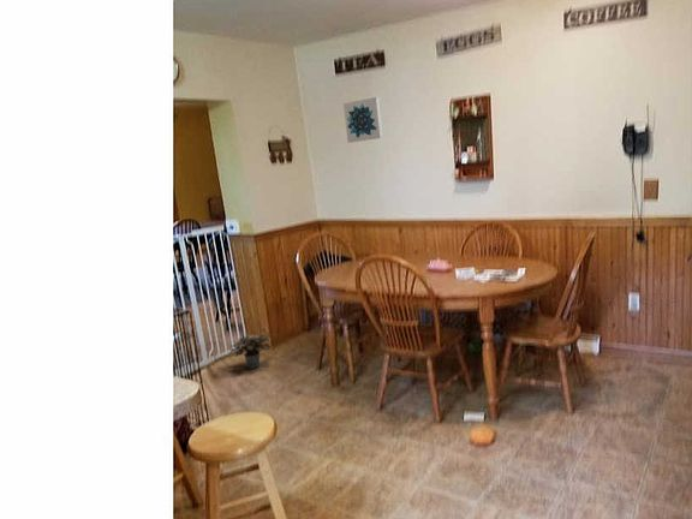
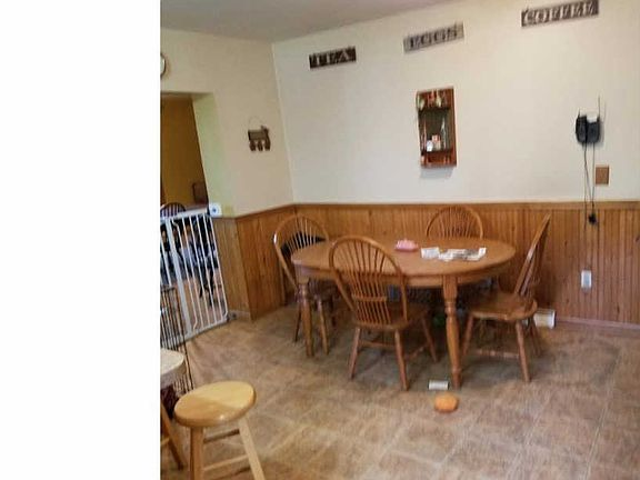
- potted plant (250, 352)
- wall art (363, 120)
